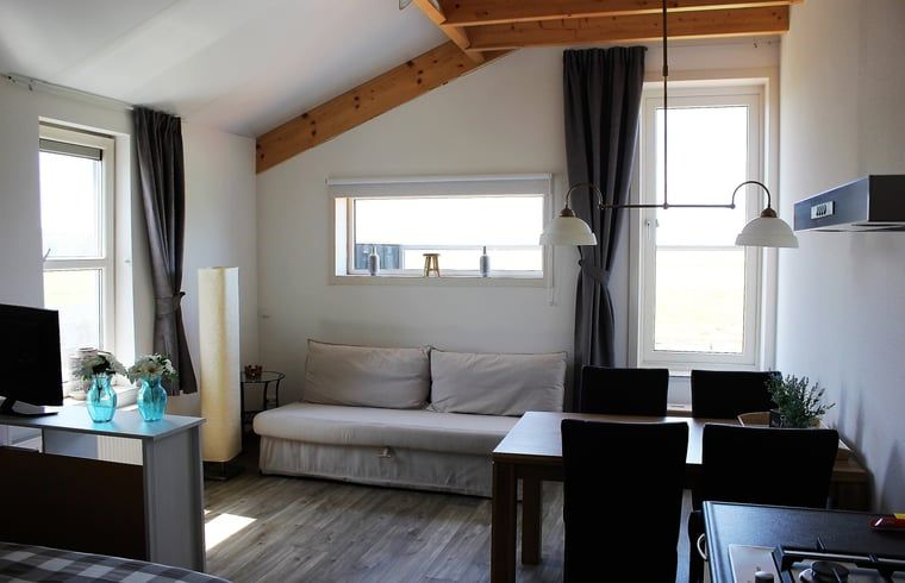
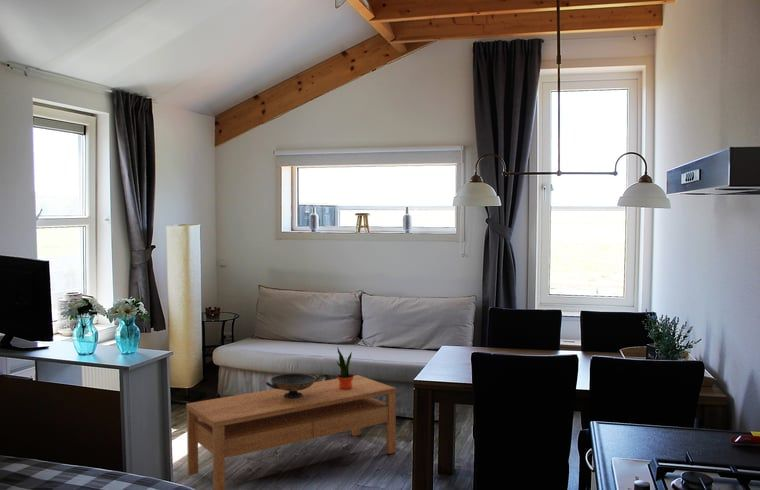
+ decorative bowl (293, 386)
+ potted plant (342, 367)
+ coffee table (296, 429)
